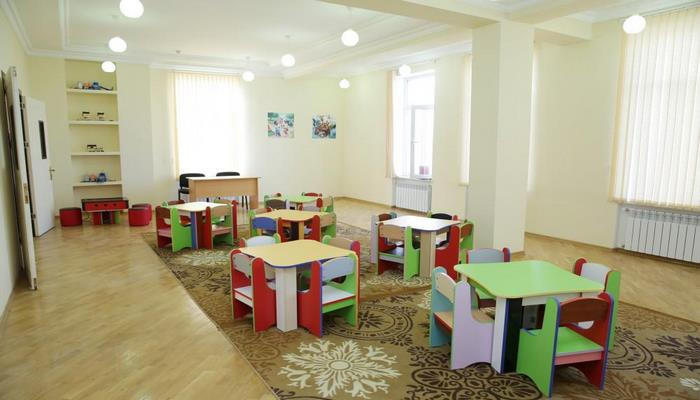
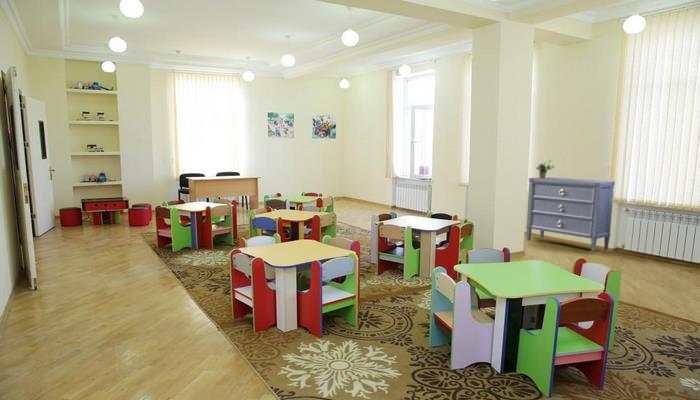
+ dresser (567, 212)
+ potted plant (546, 168)
